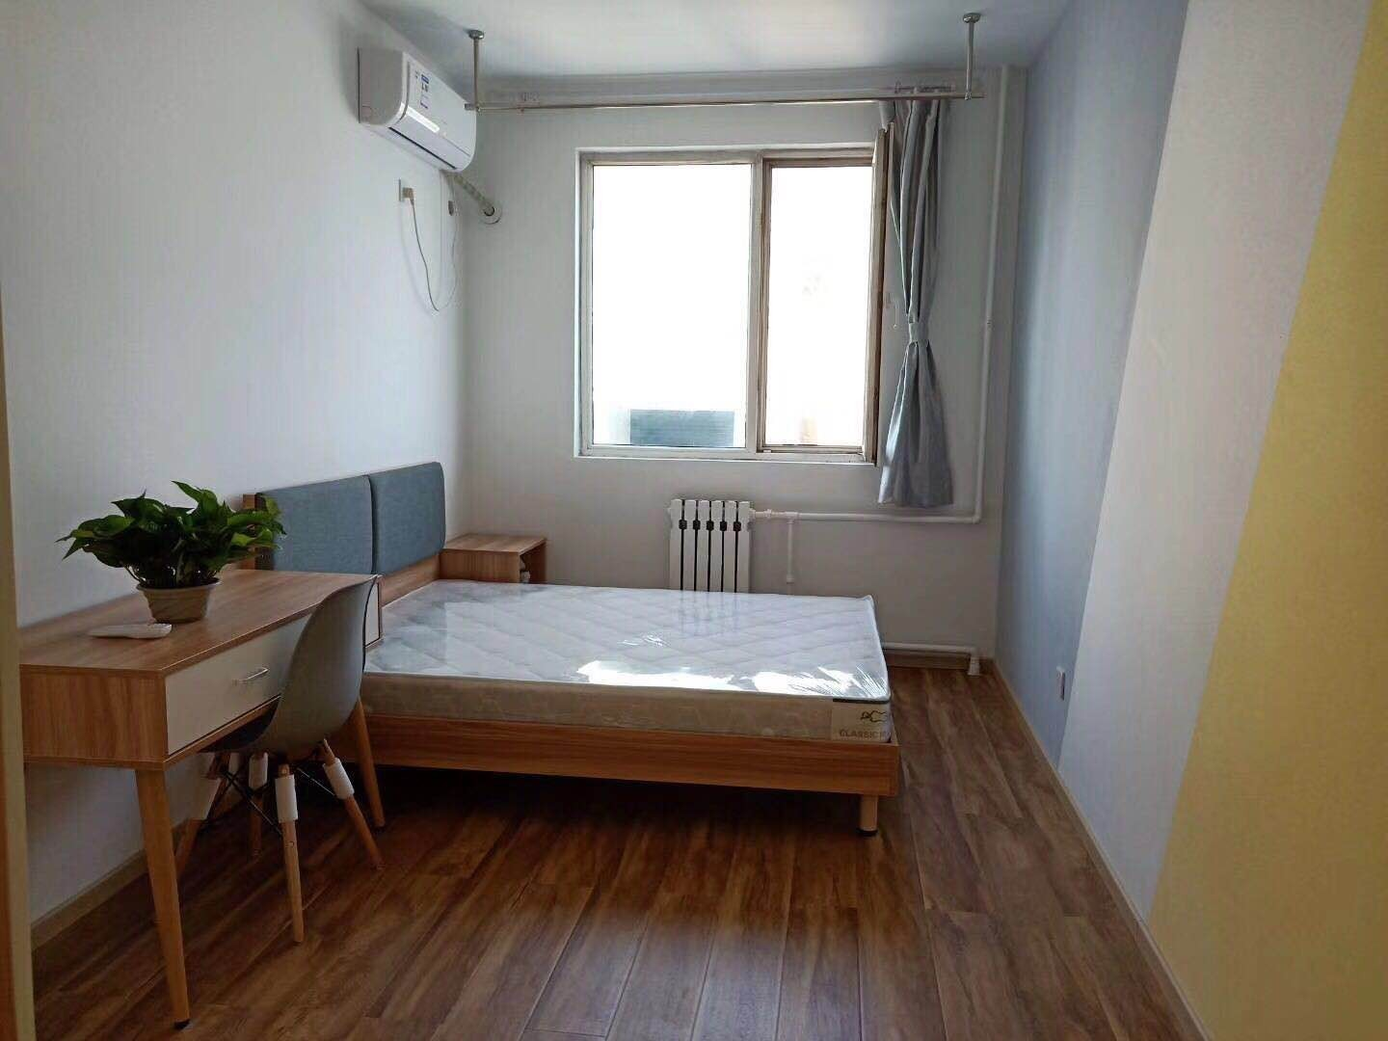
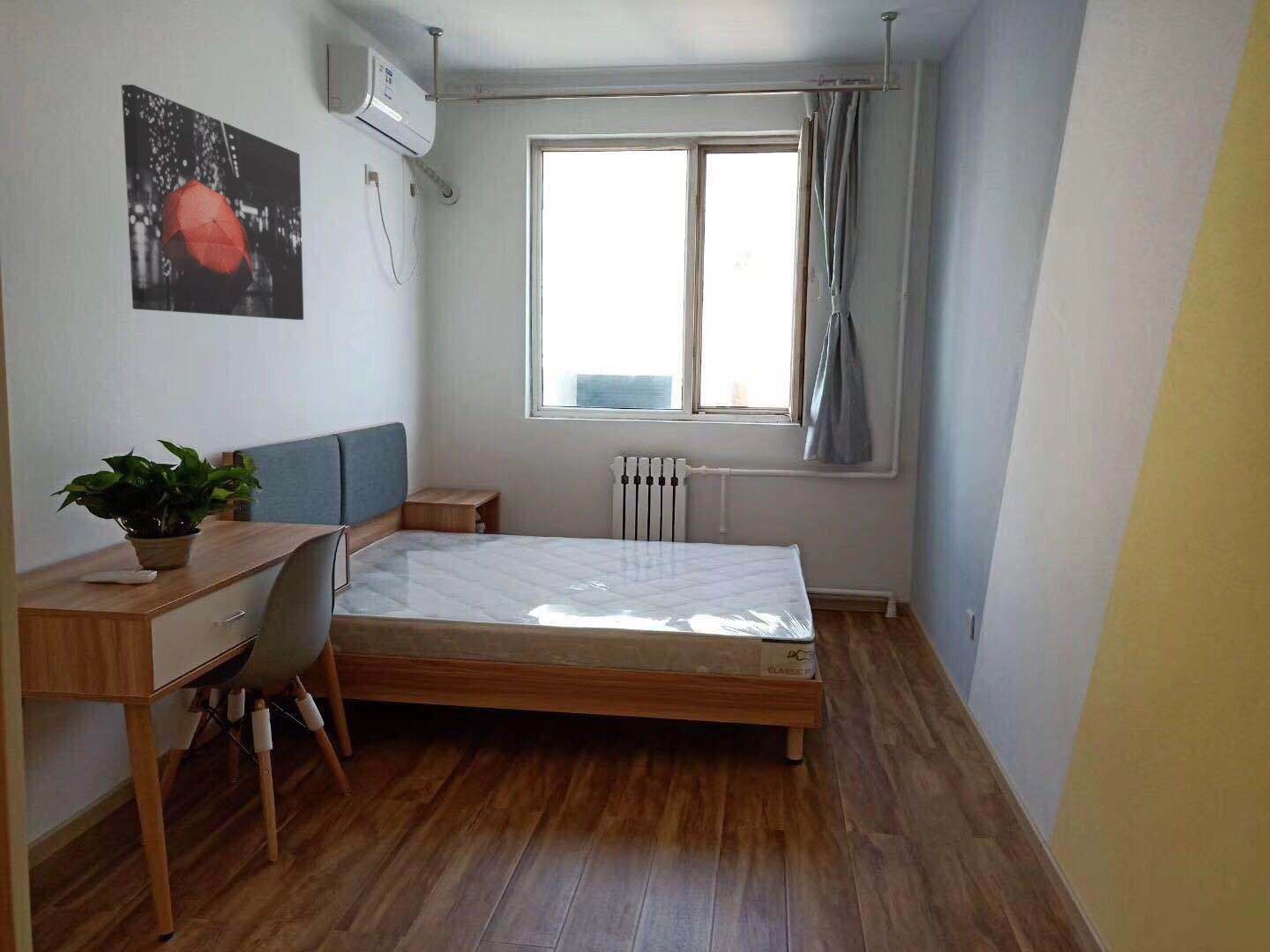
+ wall art (227, 220)
